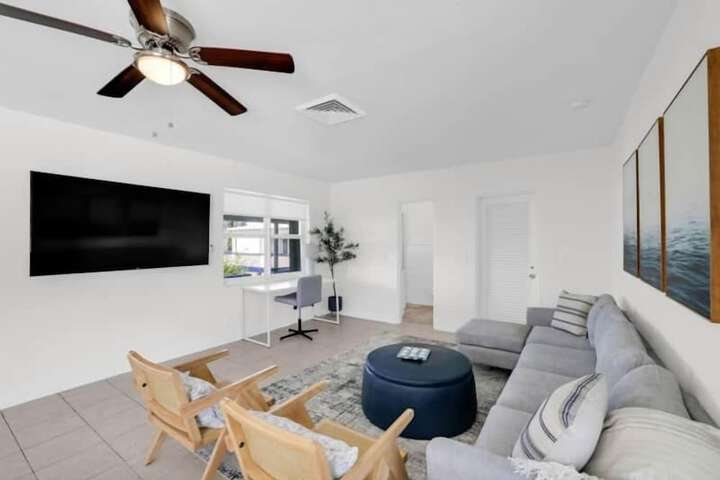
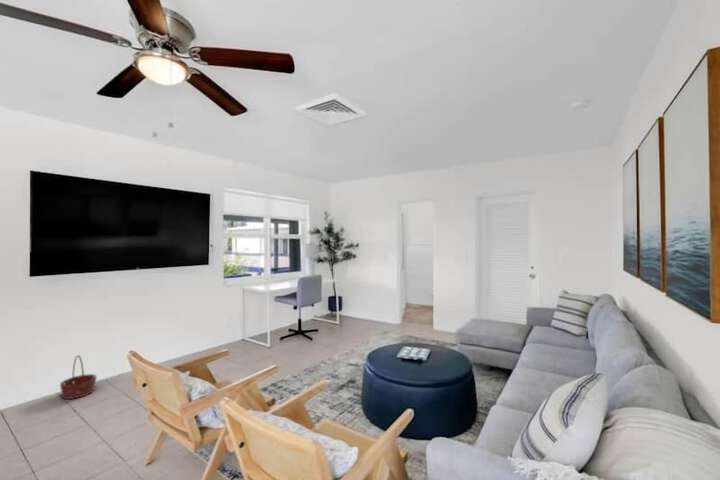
+ basket (80, 375)
